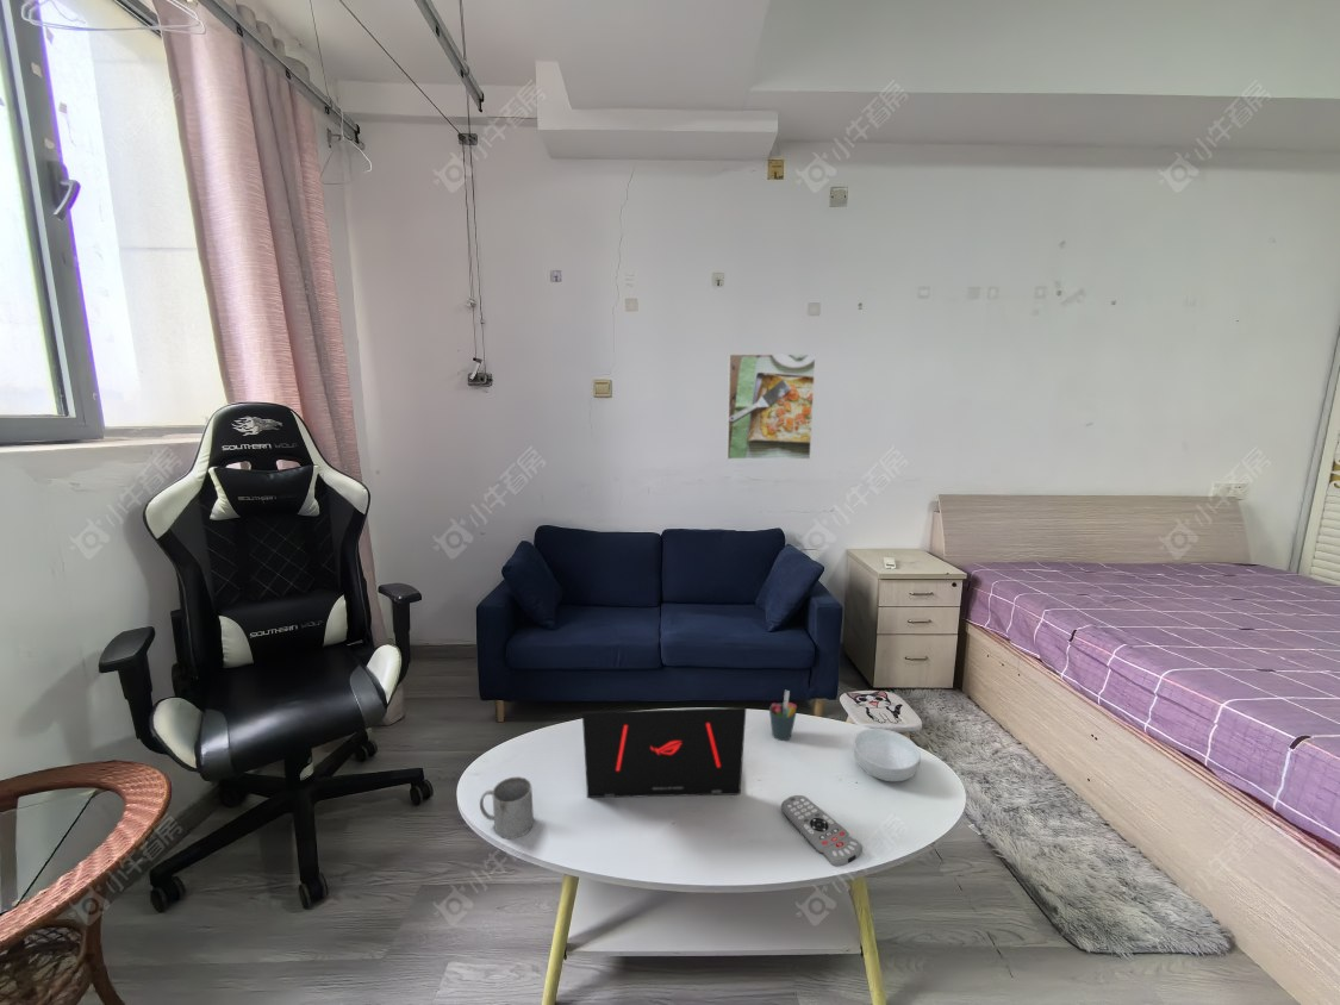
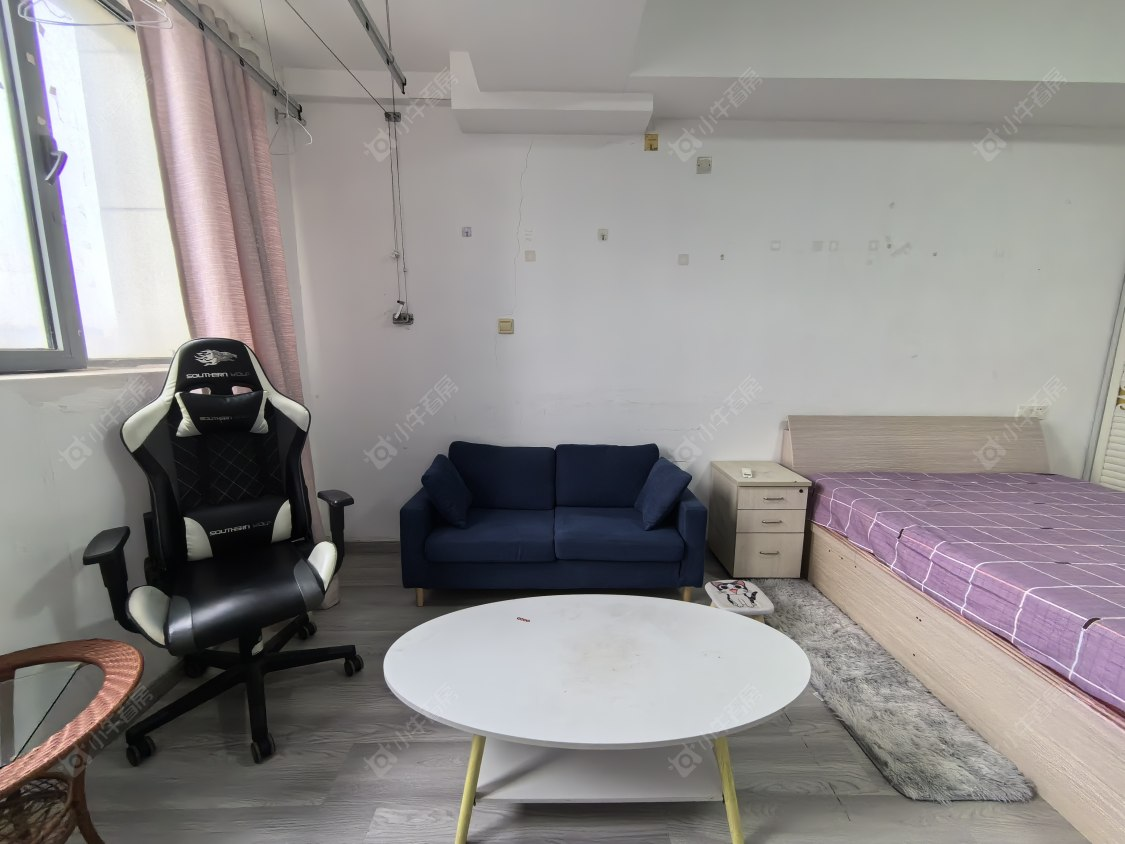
- pen holder (783, 716)
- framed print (769, 407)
- mug (505, 806)
- laptop (662, 726)
- remote control (817, 828)
- cereal bowl (885, 759)
